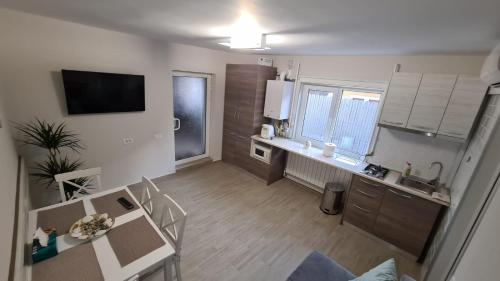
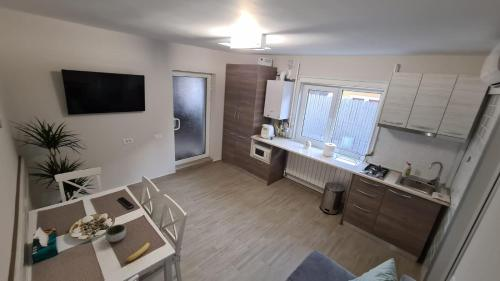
+ bowl (116, 234)
+ banana (139, 250)
